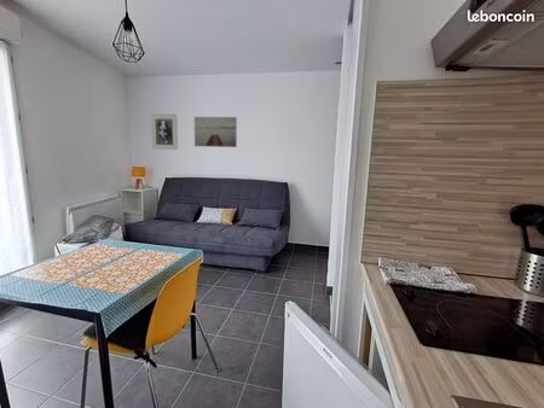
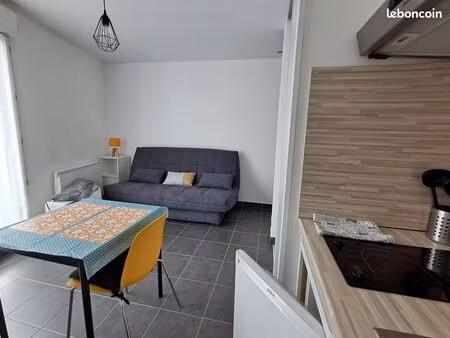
- wall art (215, 132)
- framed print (163, 132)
